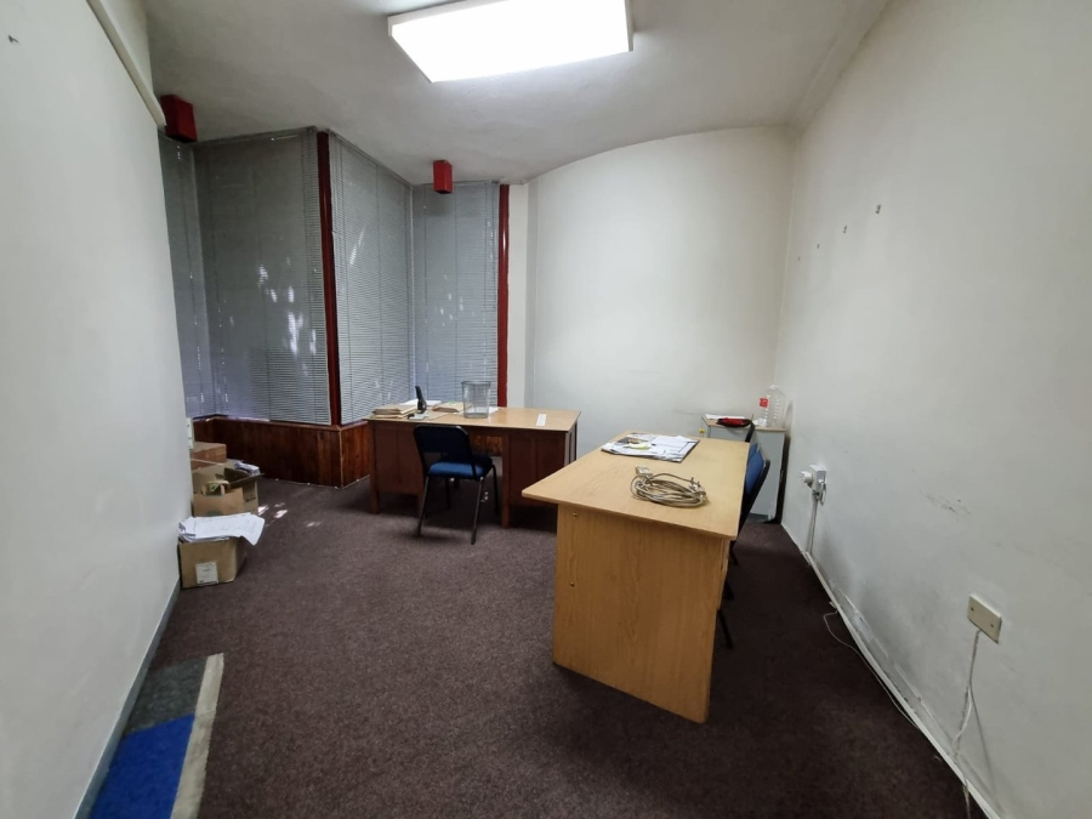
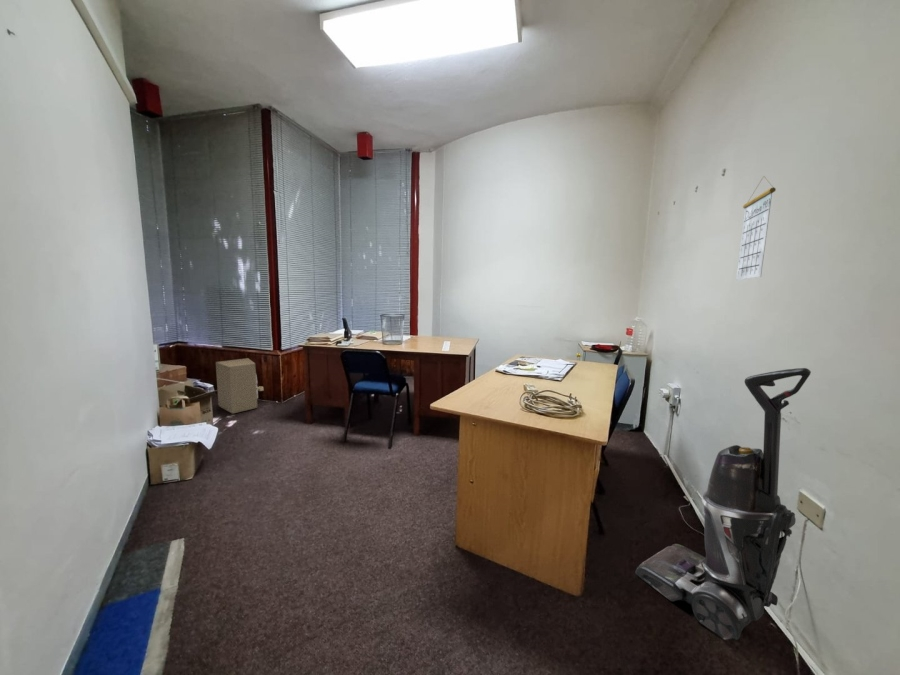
+ vacuum cleaner (712, 480)
+ cardboard box (239, 384)
+ calendar (754, 228)
